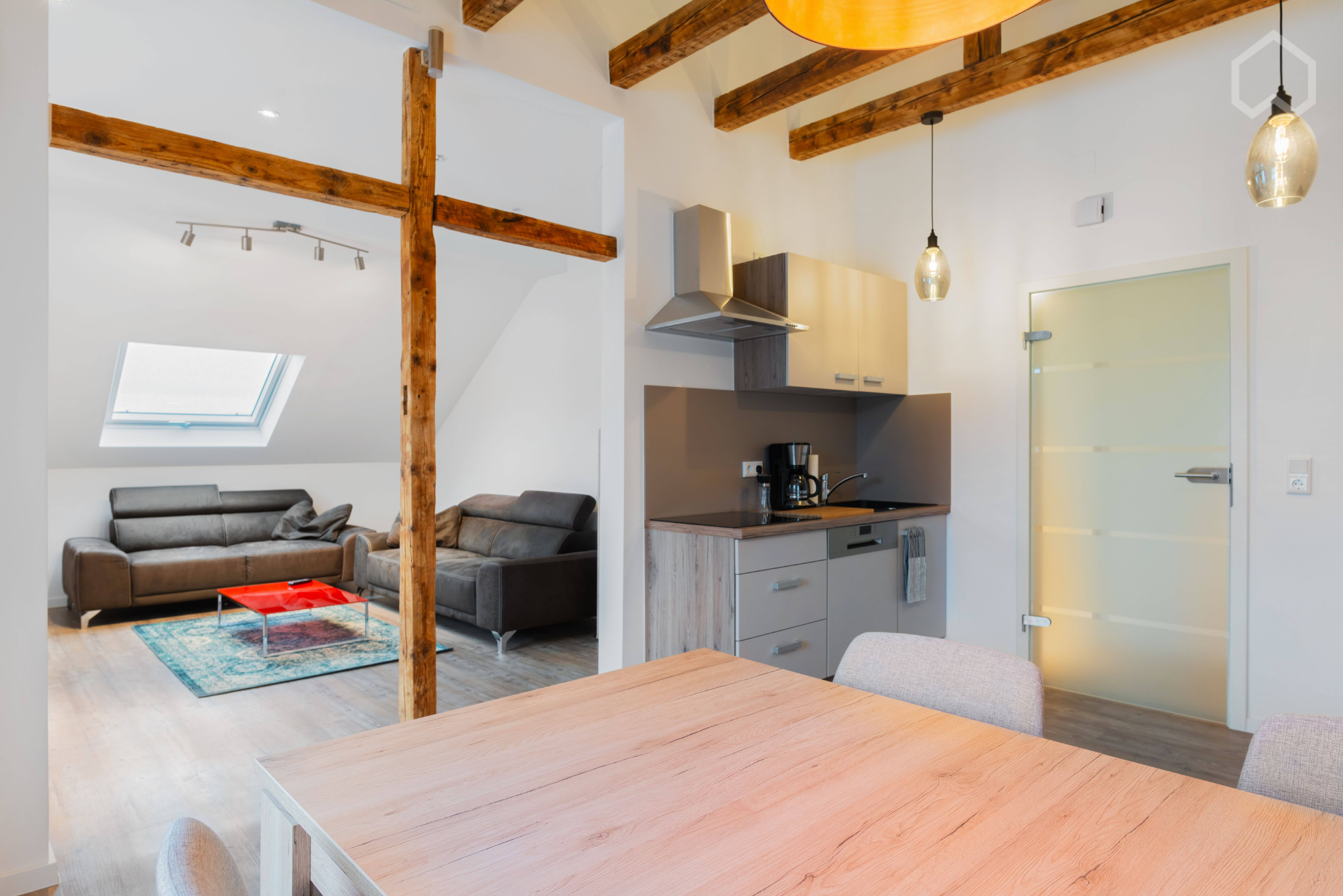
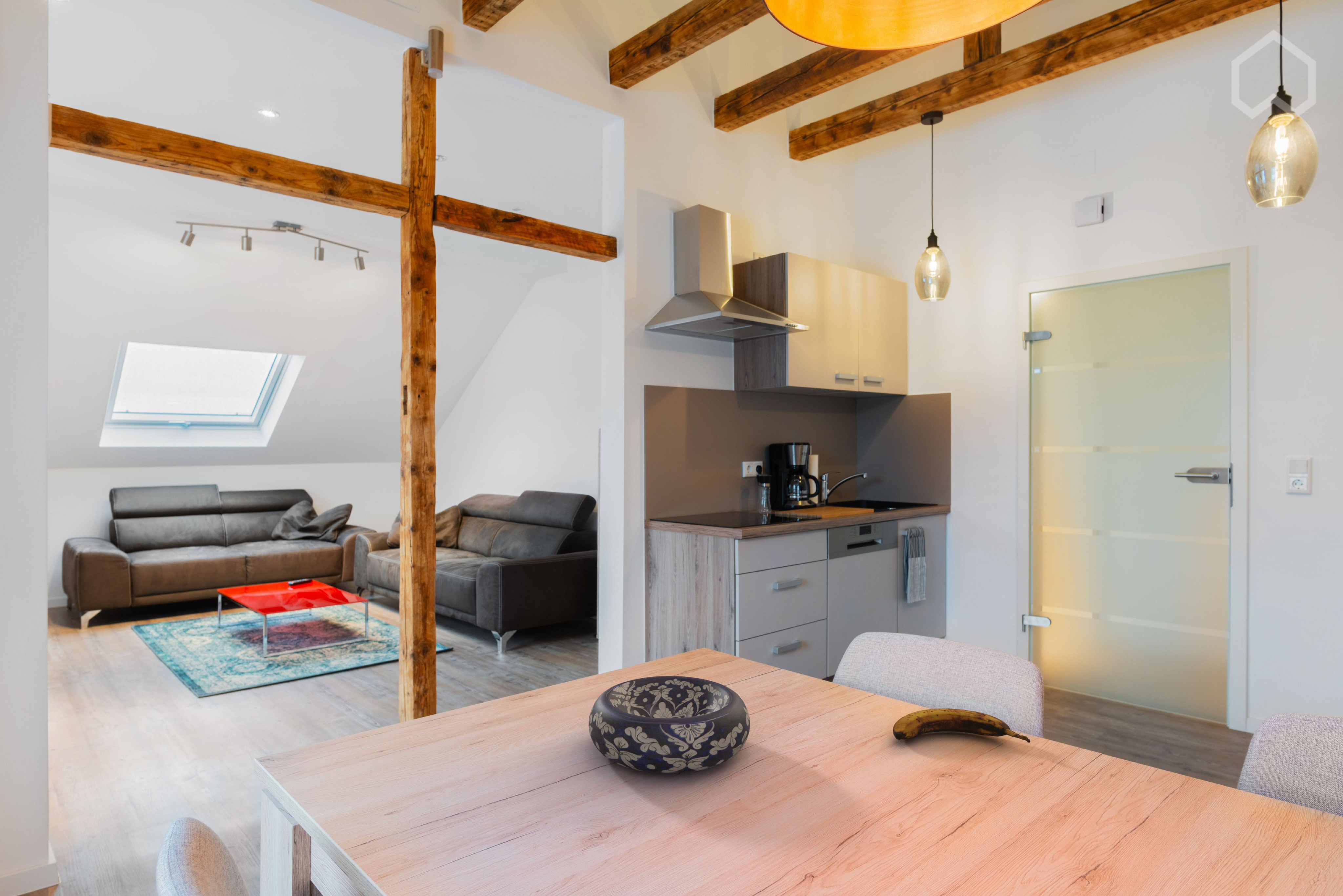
+ banana (952, 728)
+ decorative bowl (669, 722)
